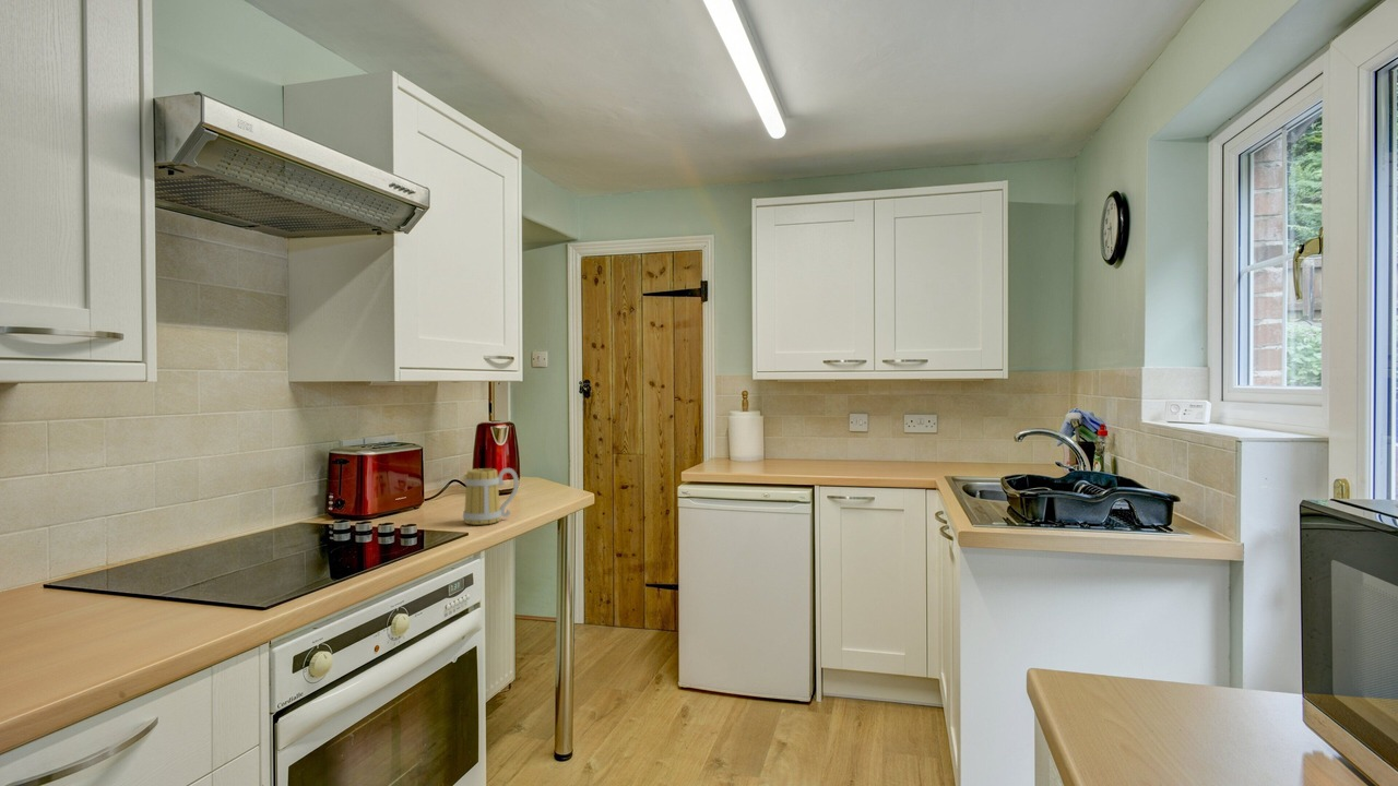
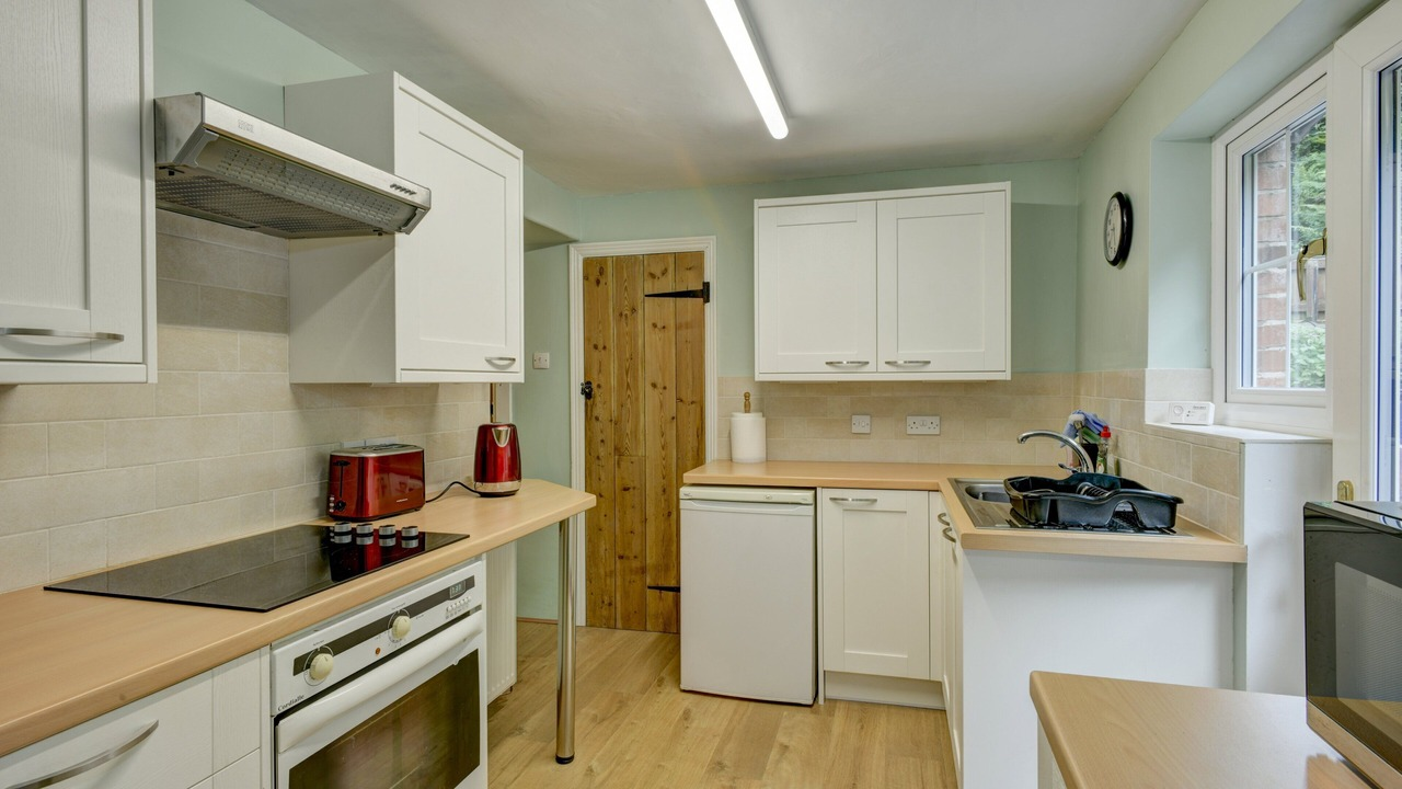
- mug (488, 495)
